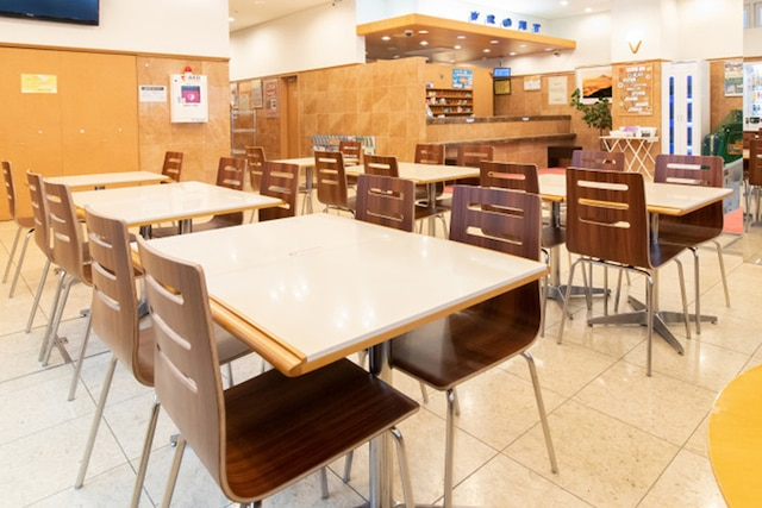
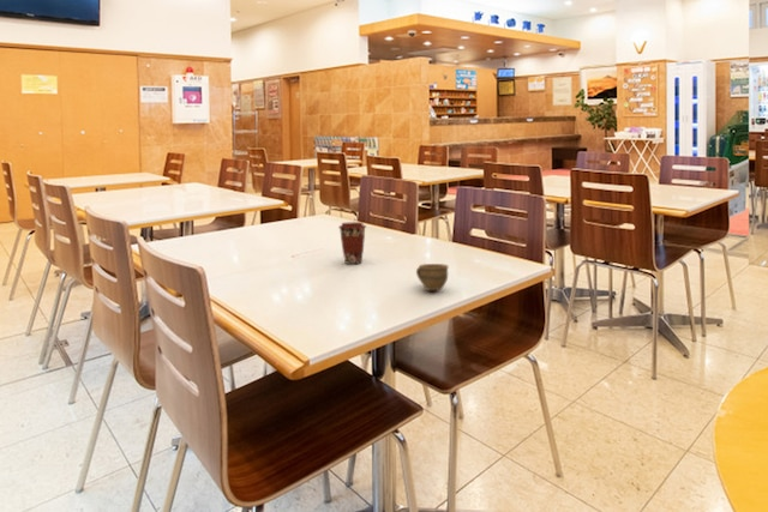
+ cup (431, 276)
+ coffee cup (353, 242)
